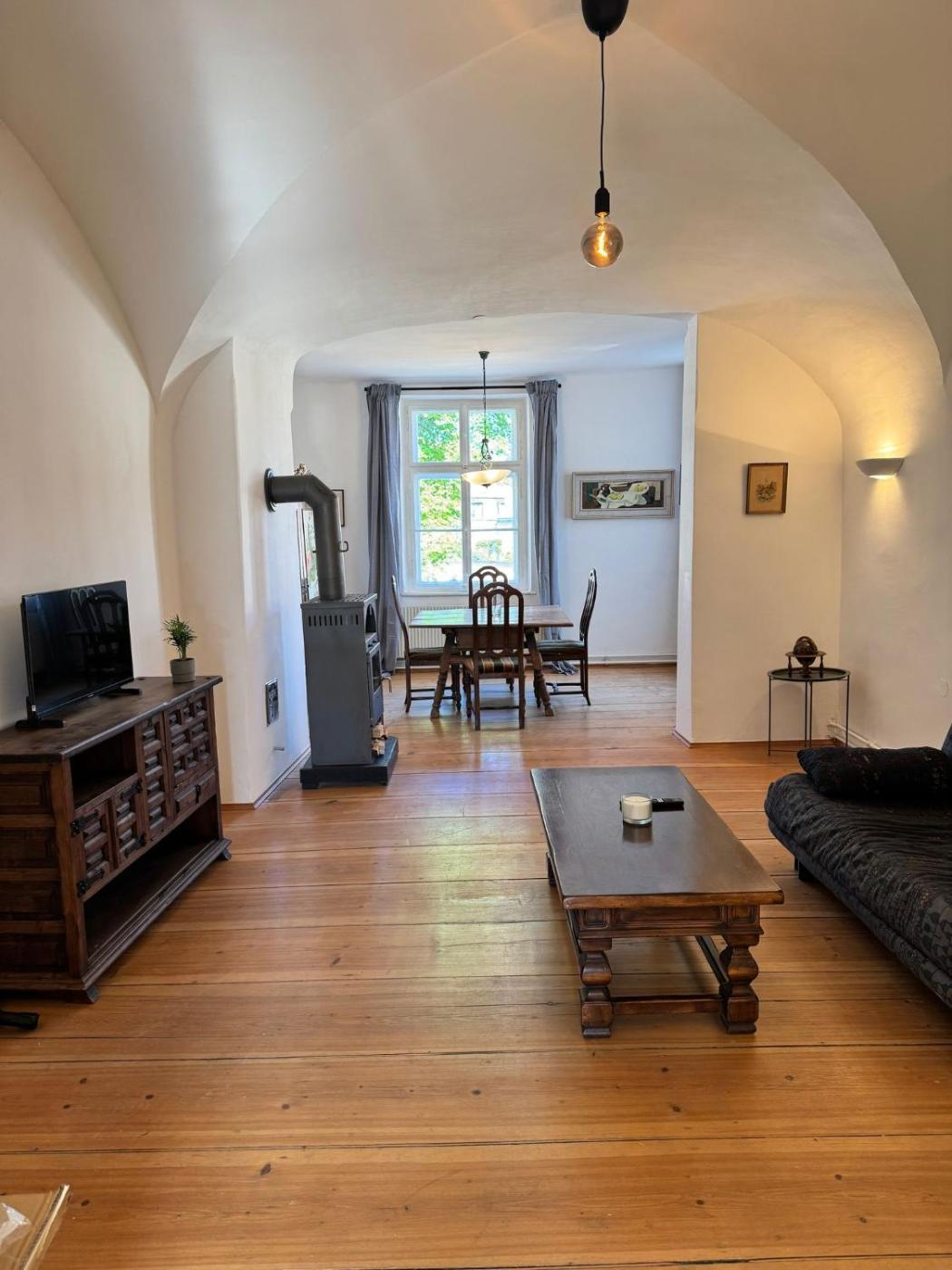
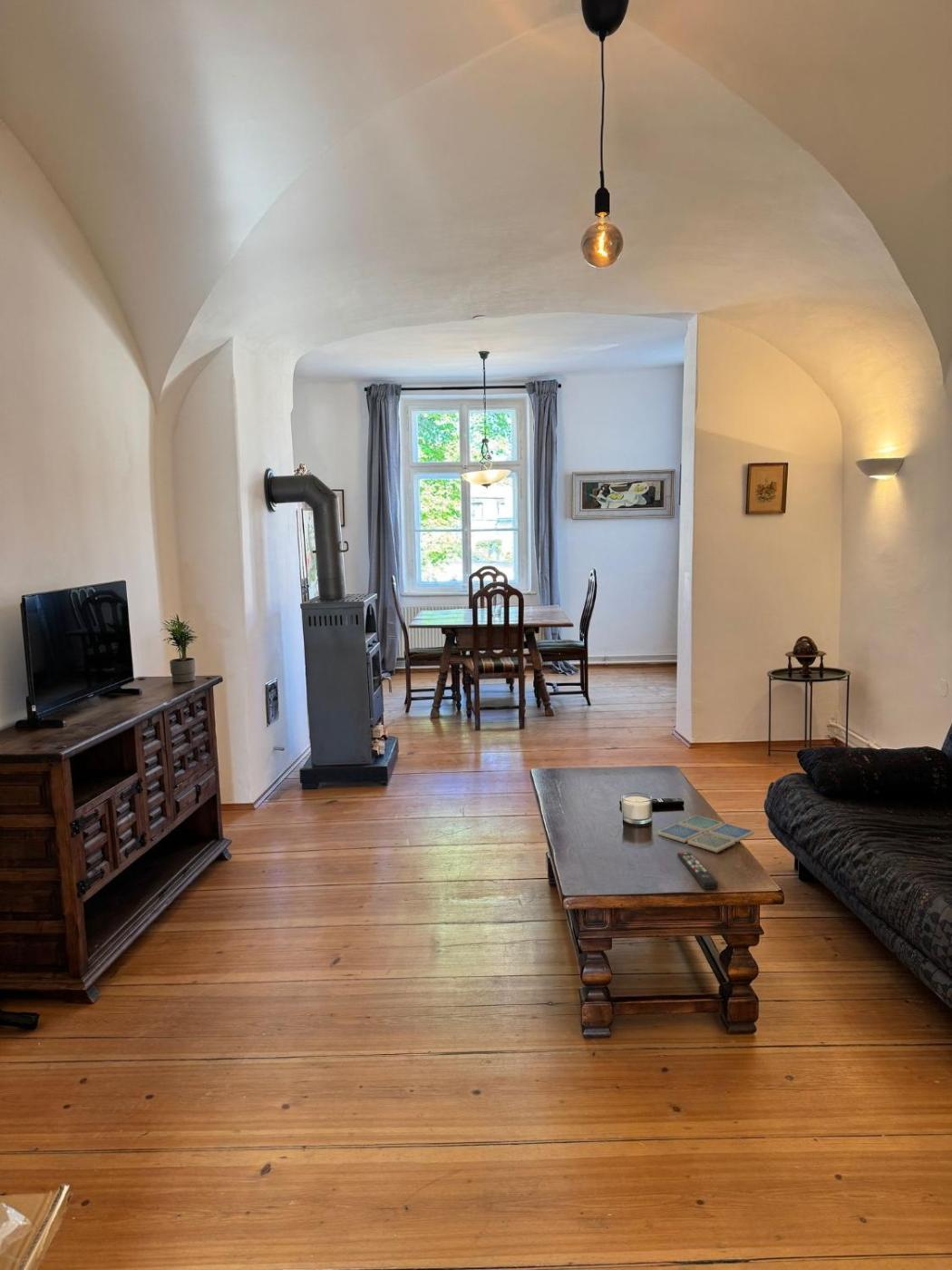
+ remote control (696, 868)
+ drink coaster (705, 832)
